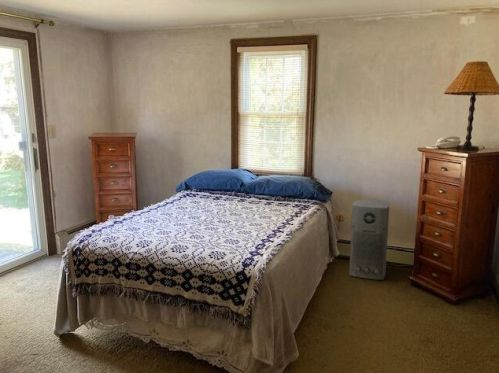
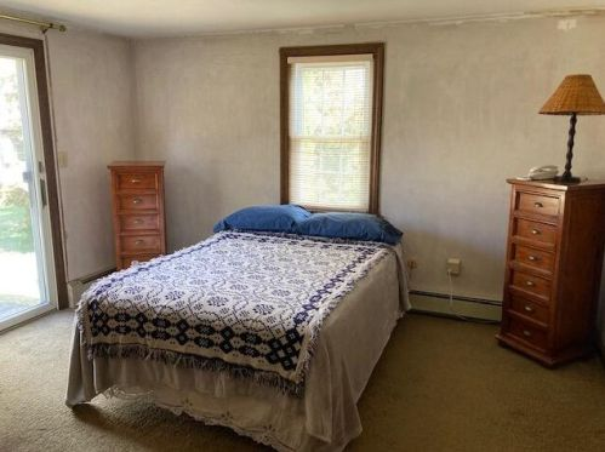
- air purifier (369, 237)
